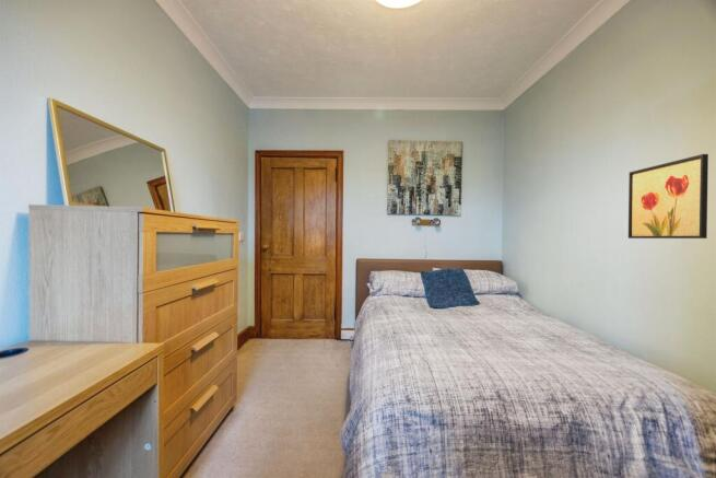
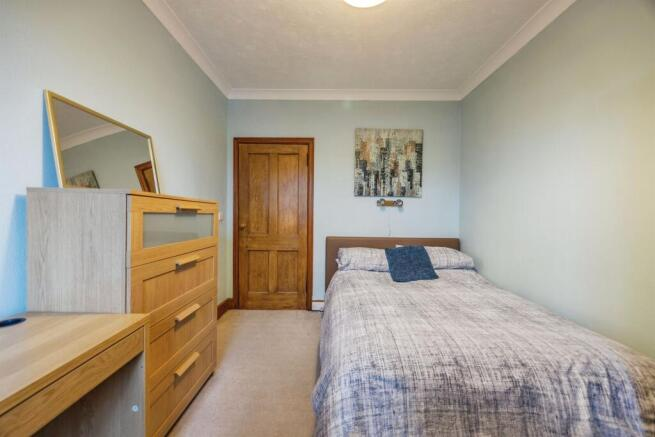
- wall art (665, 201)
